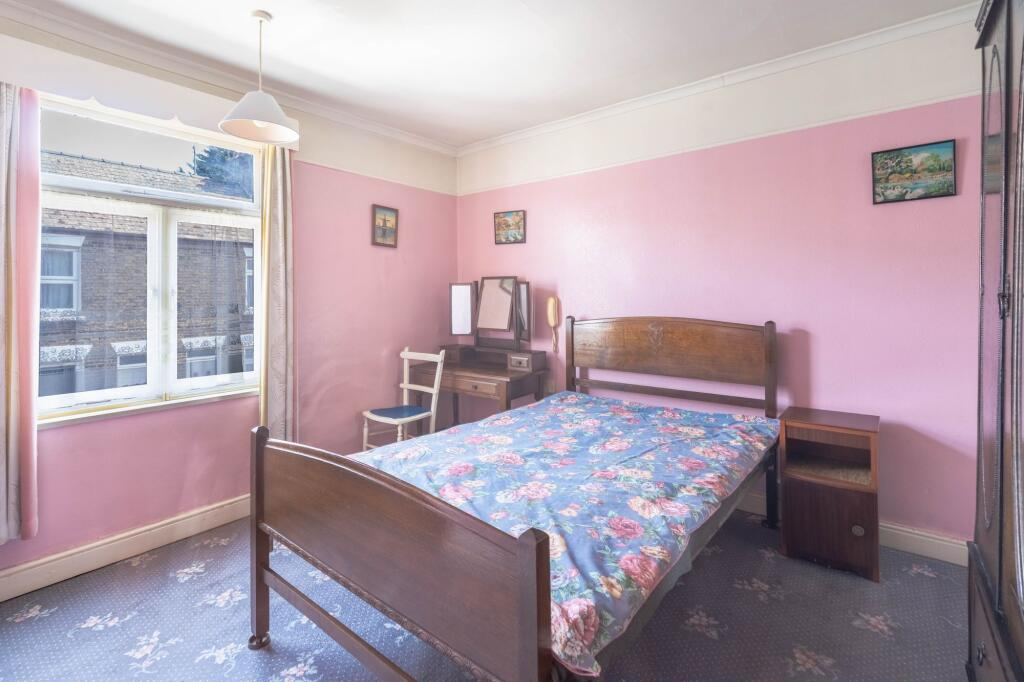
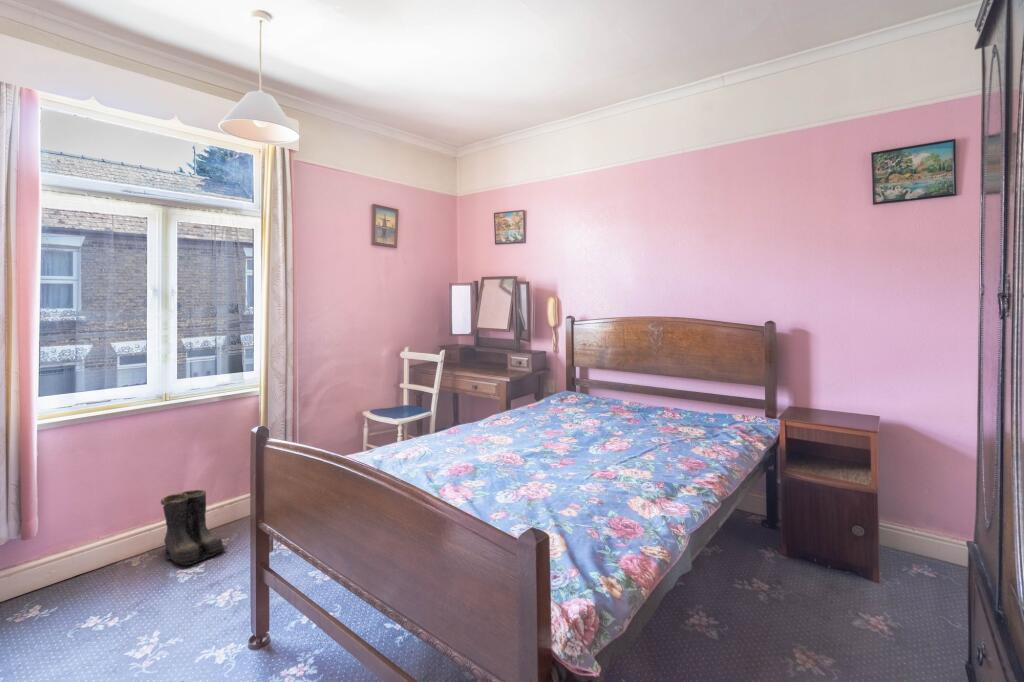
+ boots (191, 524)
